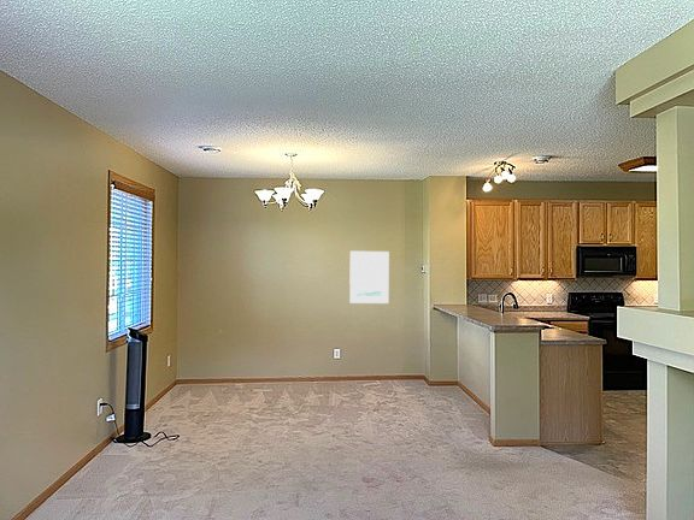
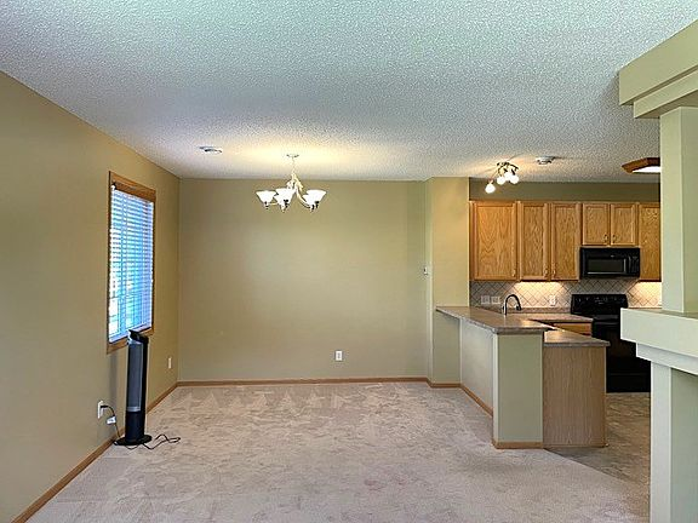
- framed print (369, 277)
